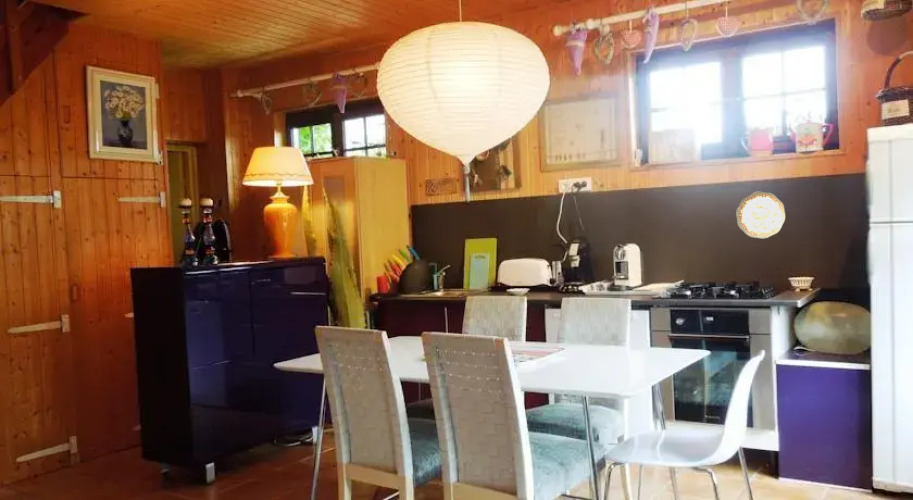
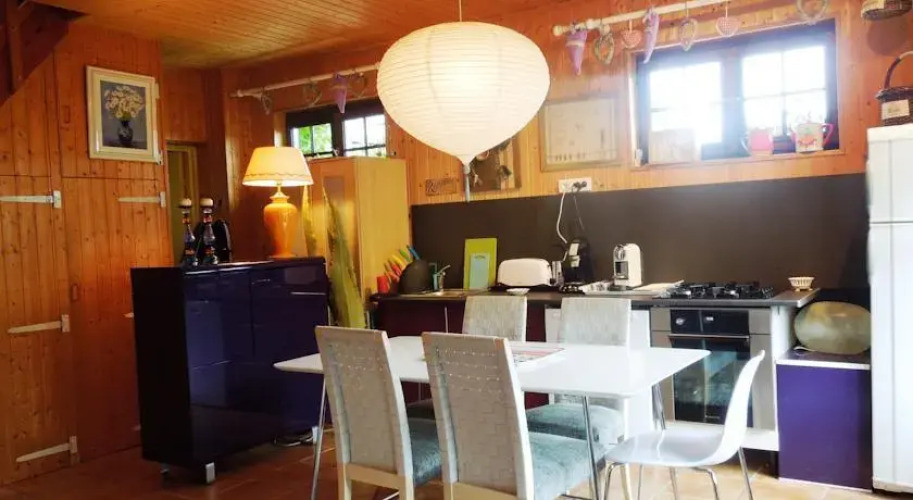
- decorative plate (760, 215)
